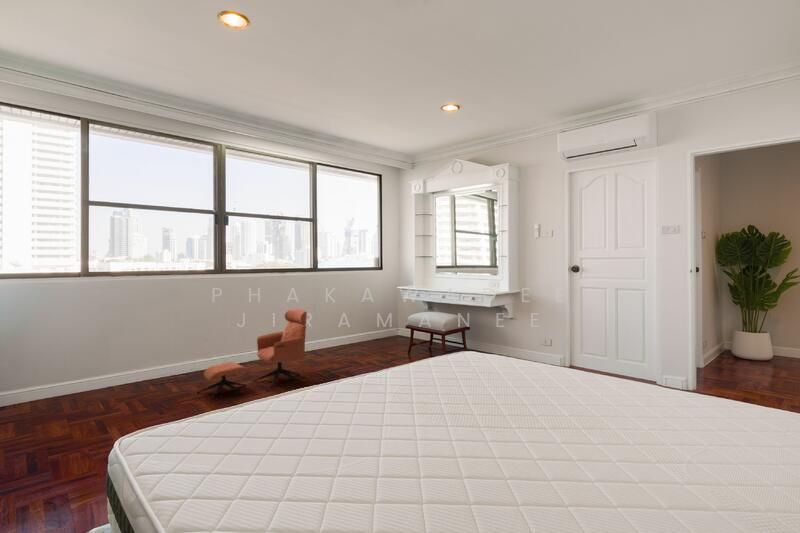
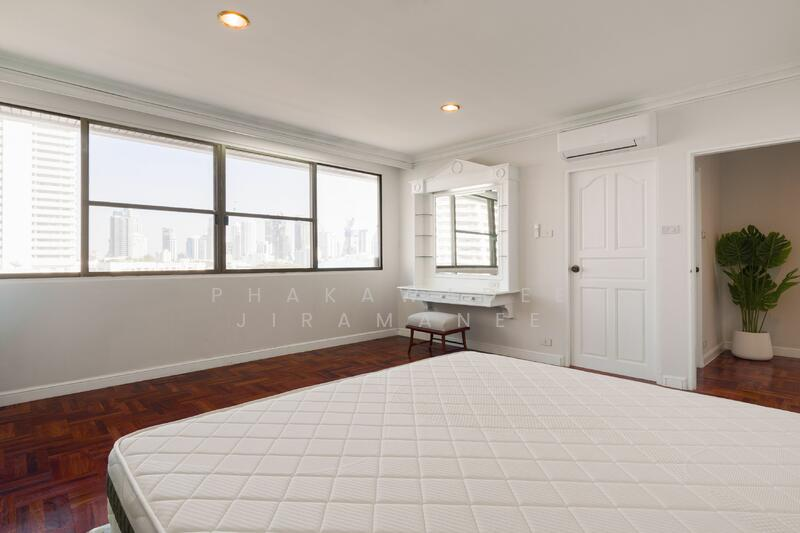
- lounge chair (258, 349)
